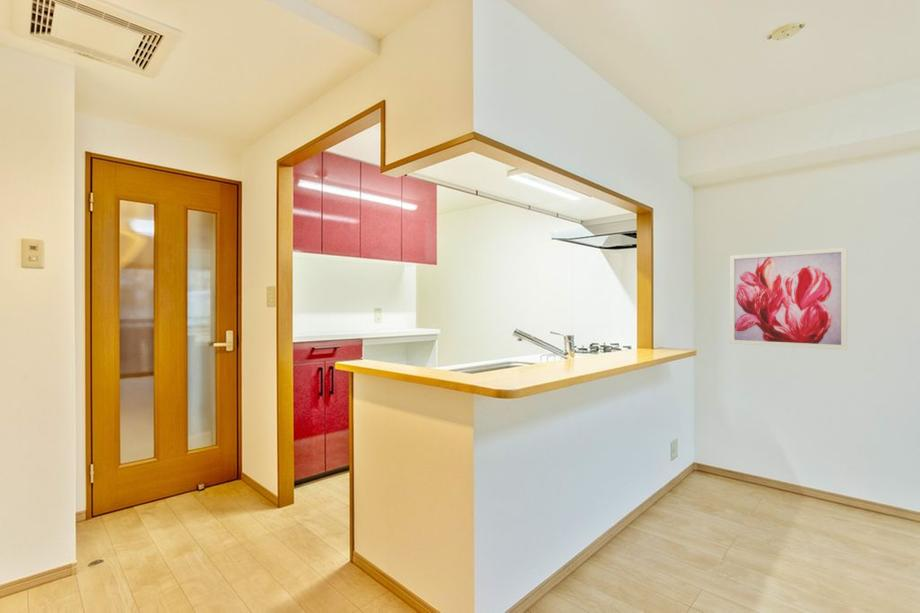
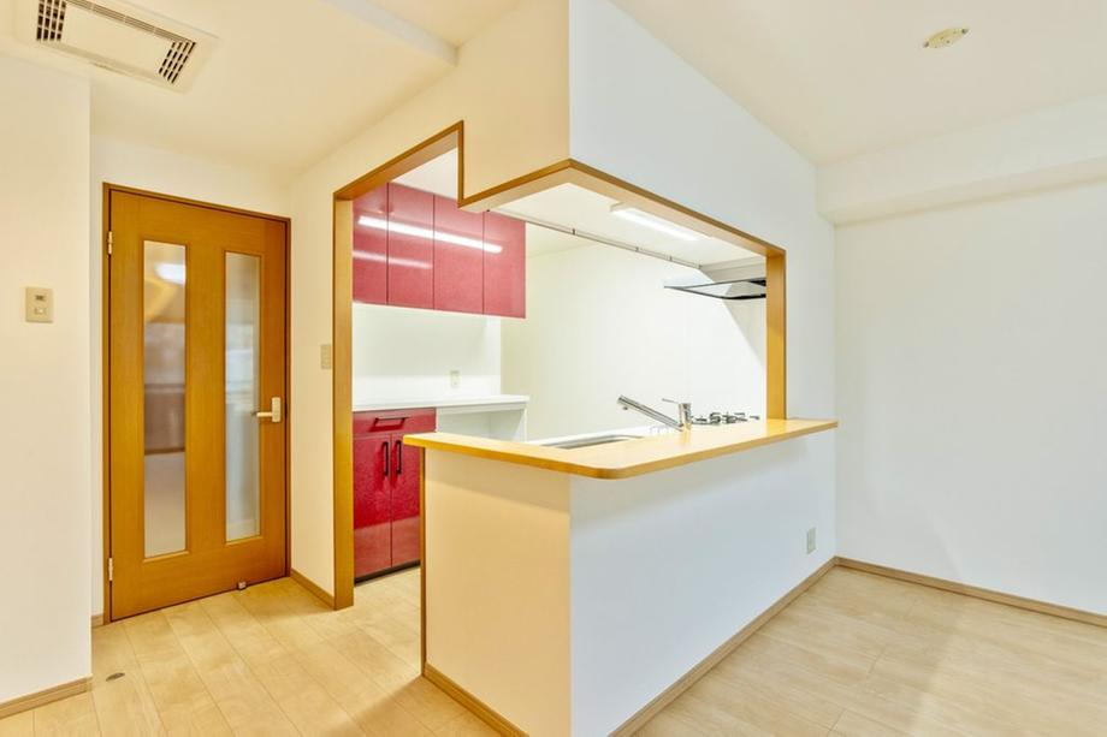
- wall art (784, 299)
